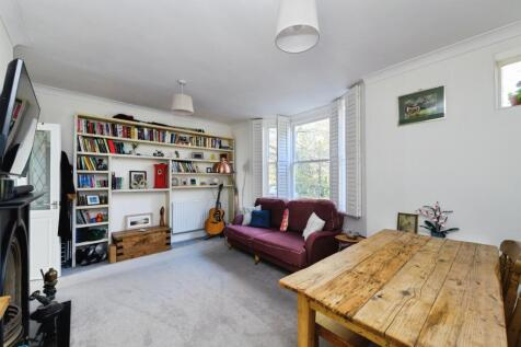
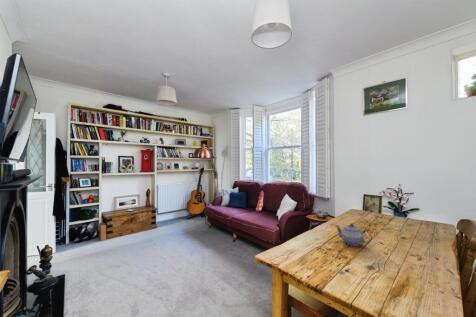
+ teapot (352, 233)
